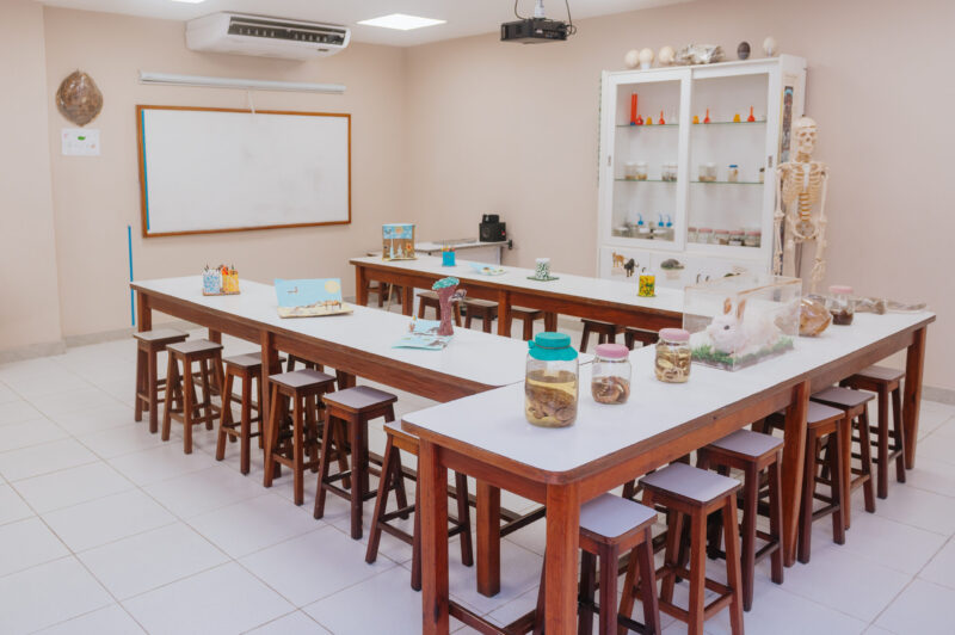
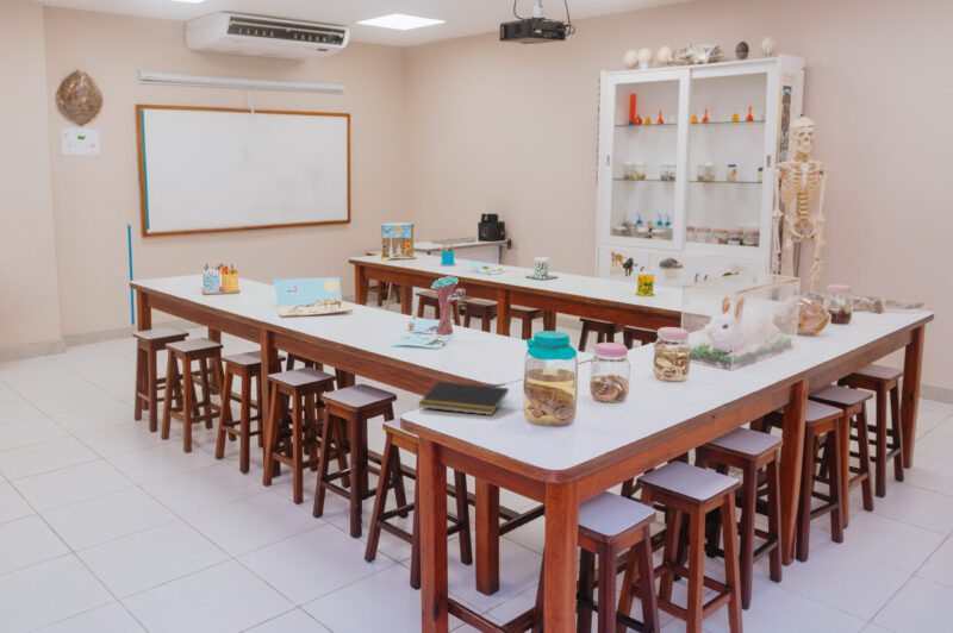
+ notepad (463, 397)
